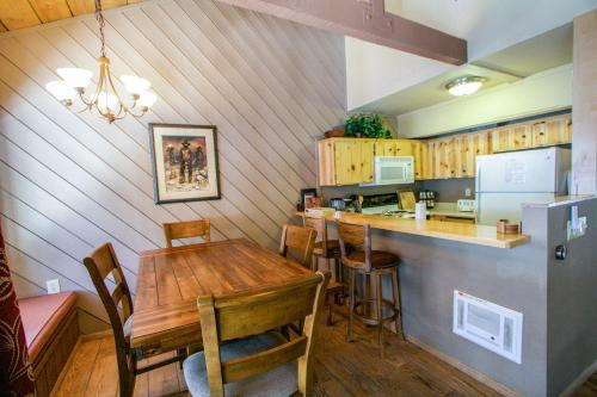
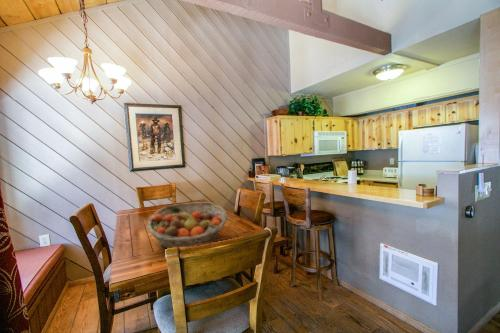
+ fruit basket (188, 224)
